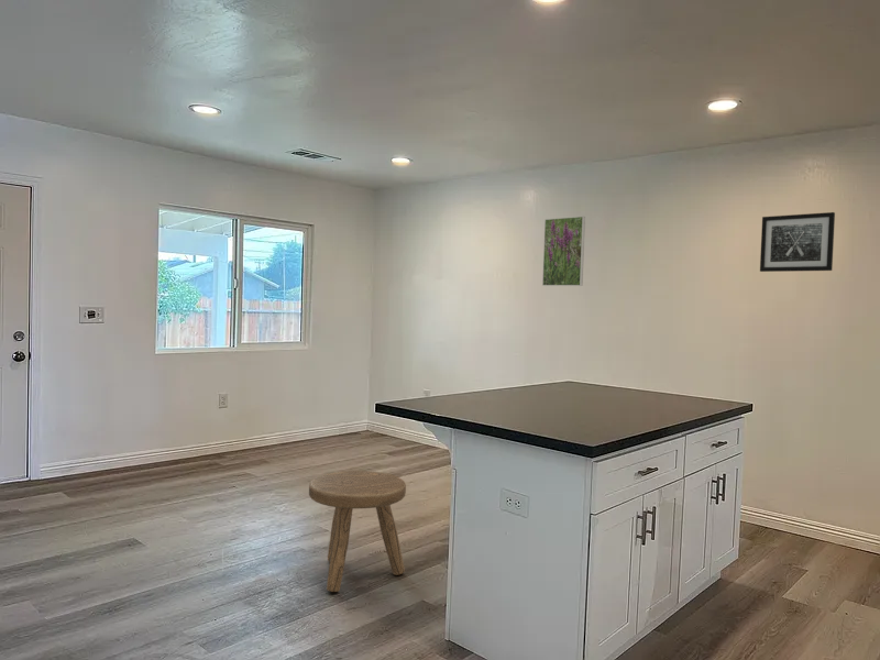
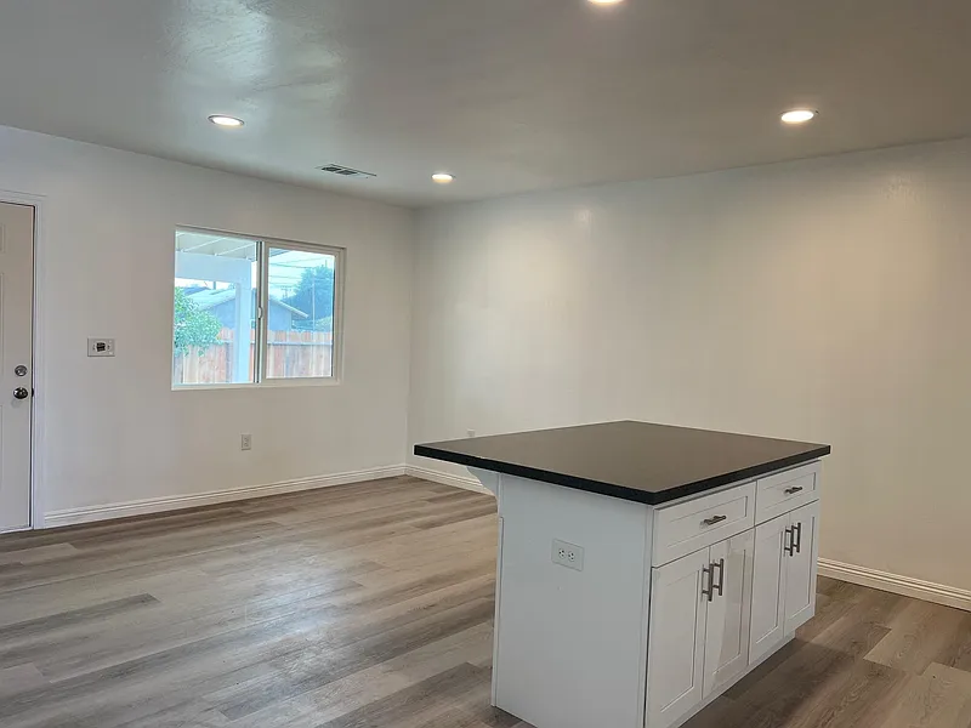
- stool (350, 526)
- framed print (563, 252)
- wall art (795, 242)
